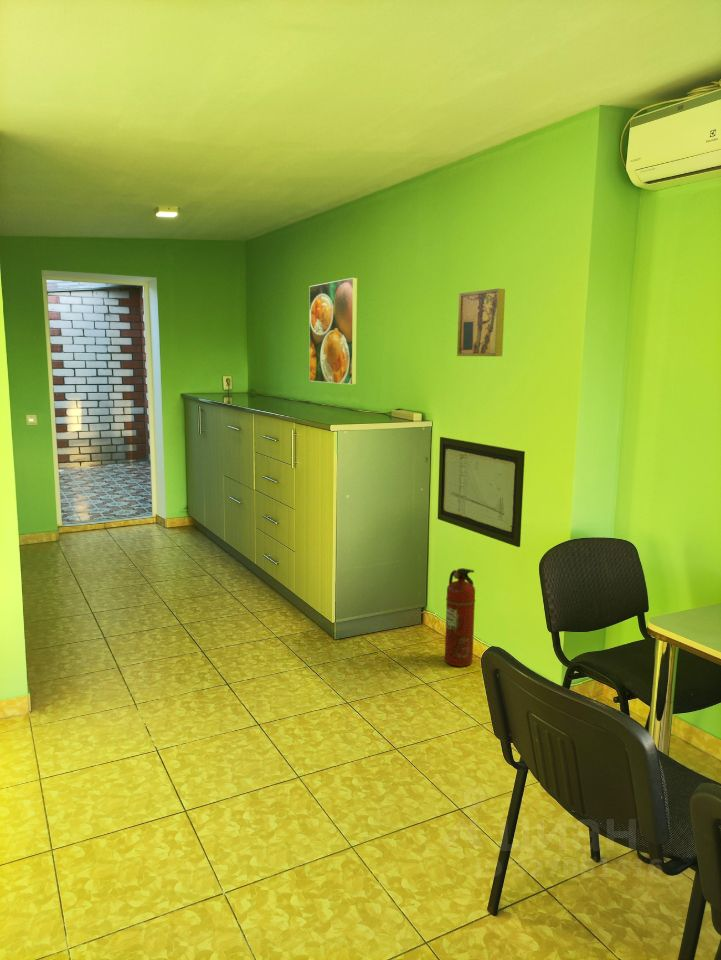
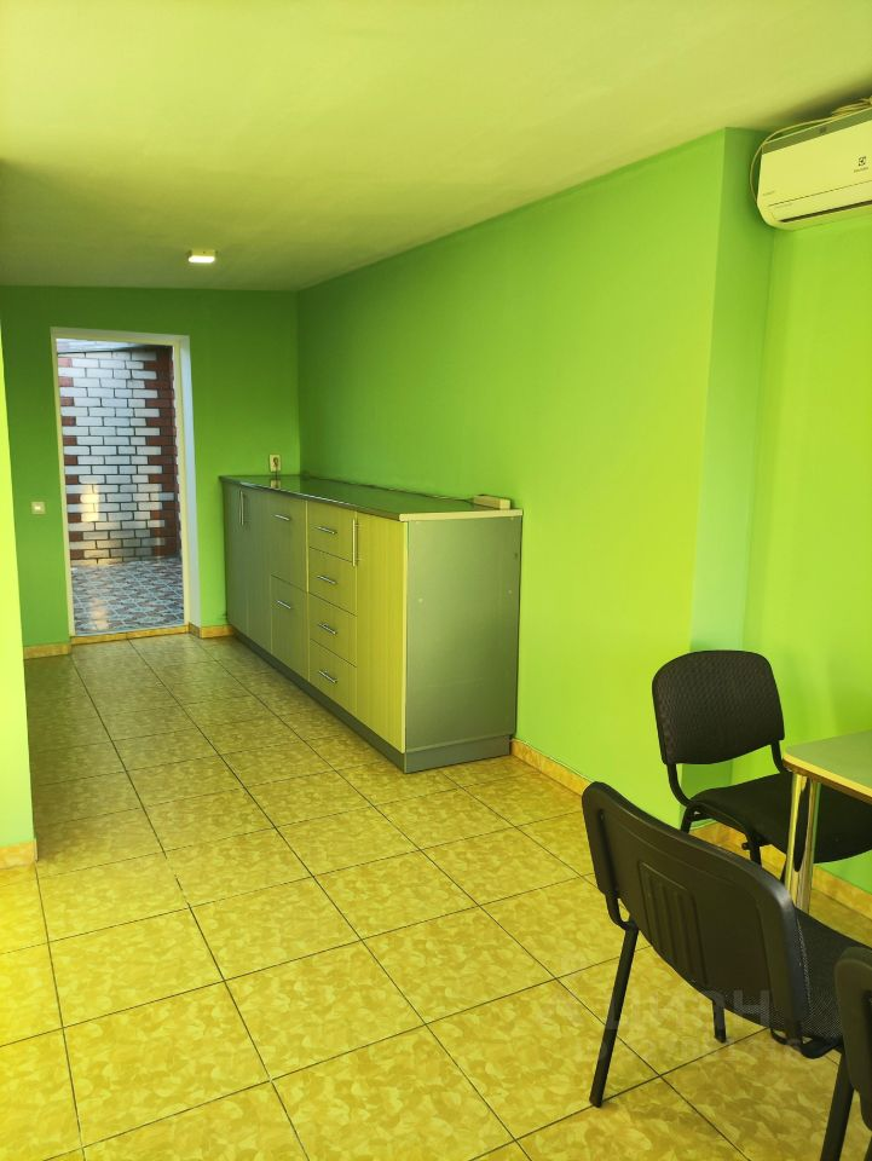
- wall art (480, 323)
- fire extinguisher (459, 614)
- wall art (477, 488)
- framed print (331, 333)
